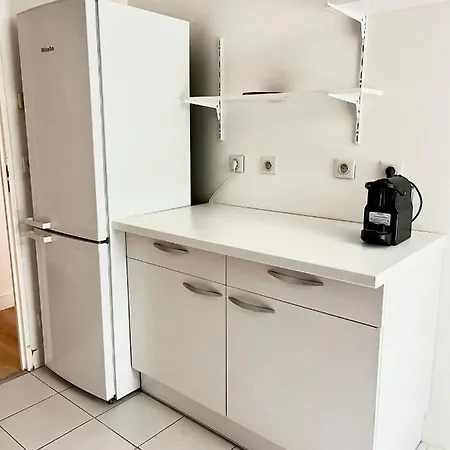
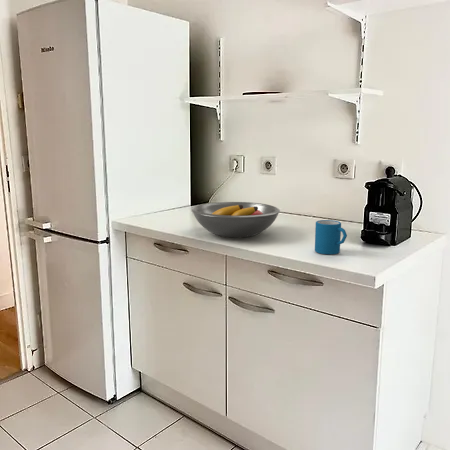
+ fruit bowl (235, 217)
+ mug (332, 238)
